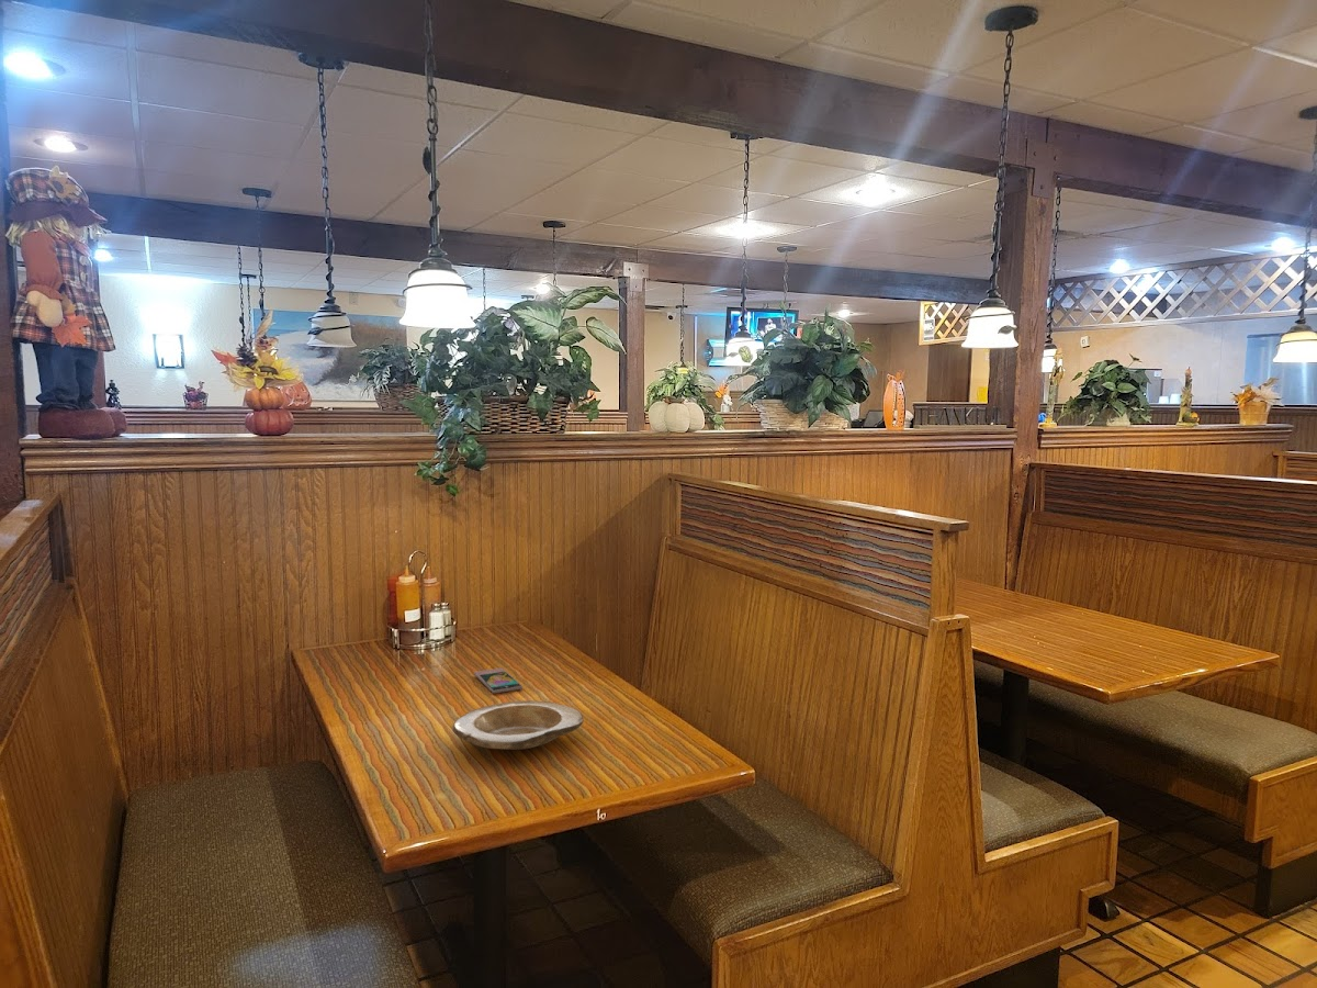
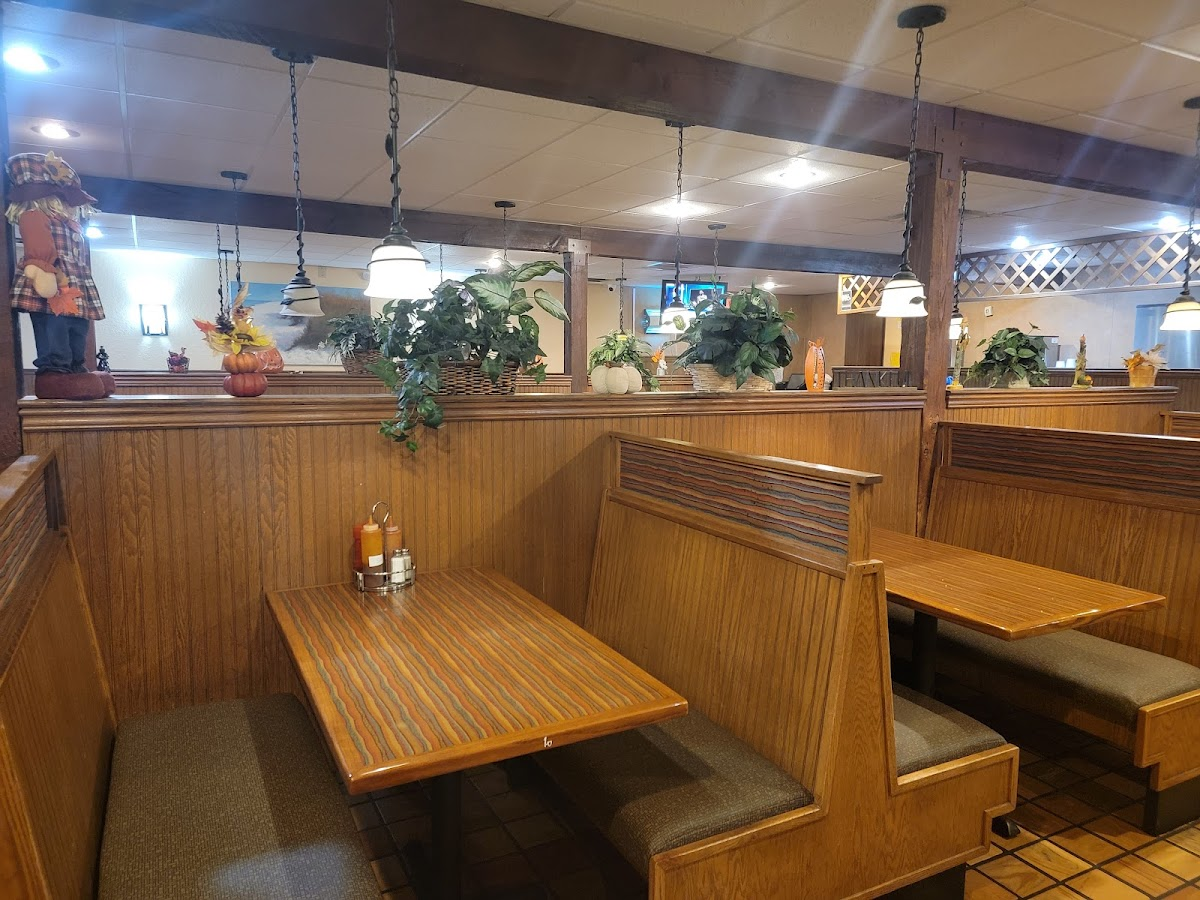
- smartphone (497, 680)
- plate (518, 727)
